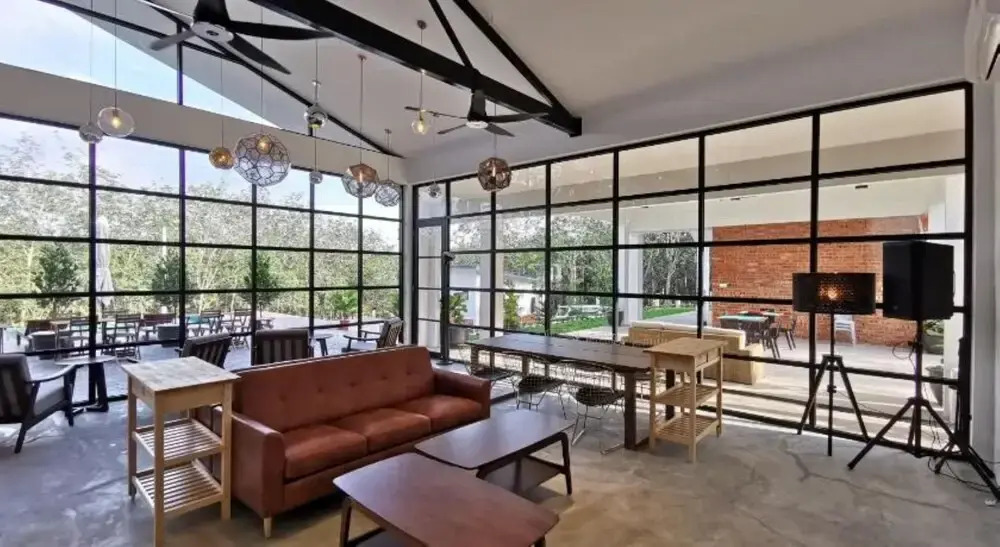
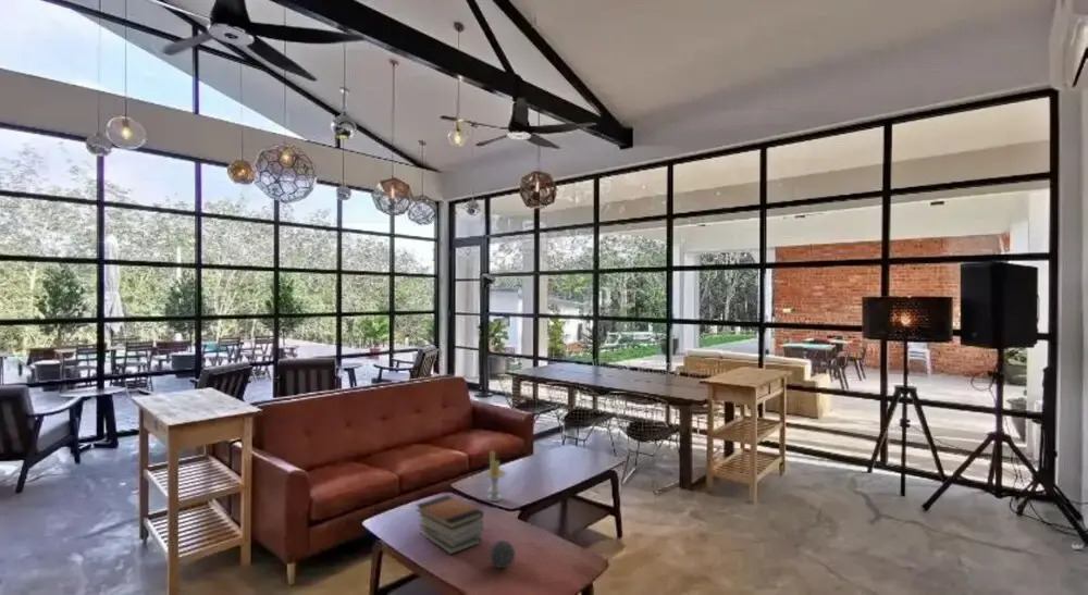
+ candle (494, 474)
+ book stack (449, 523)
+ decorative ball (502, 554)
